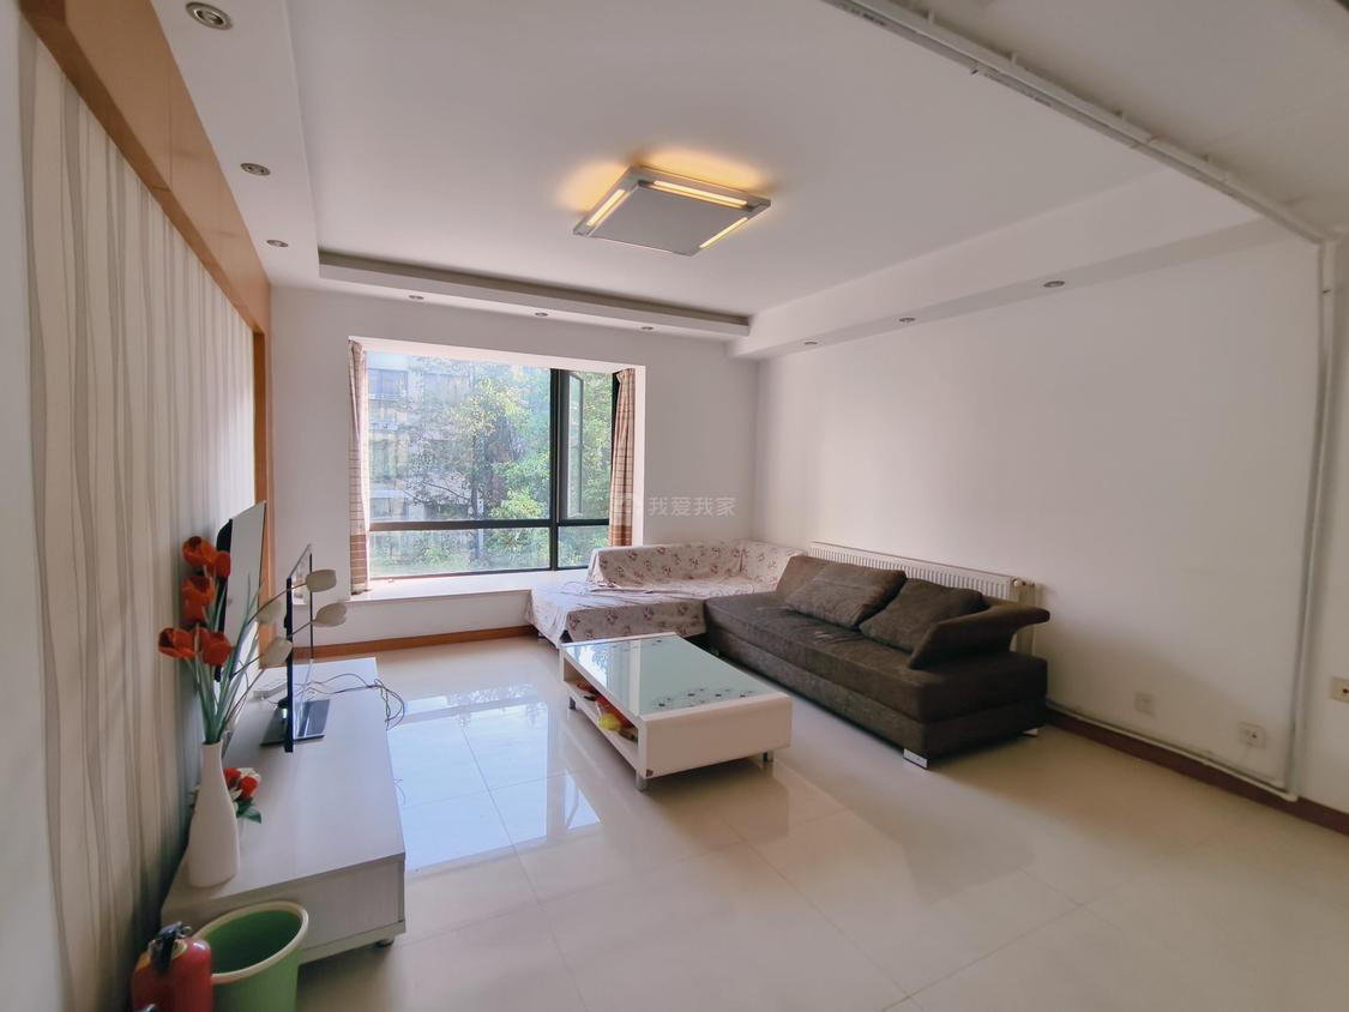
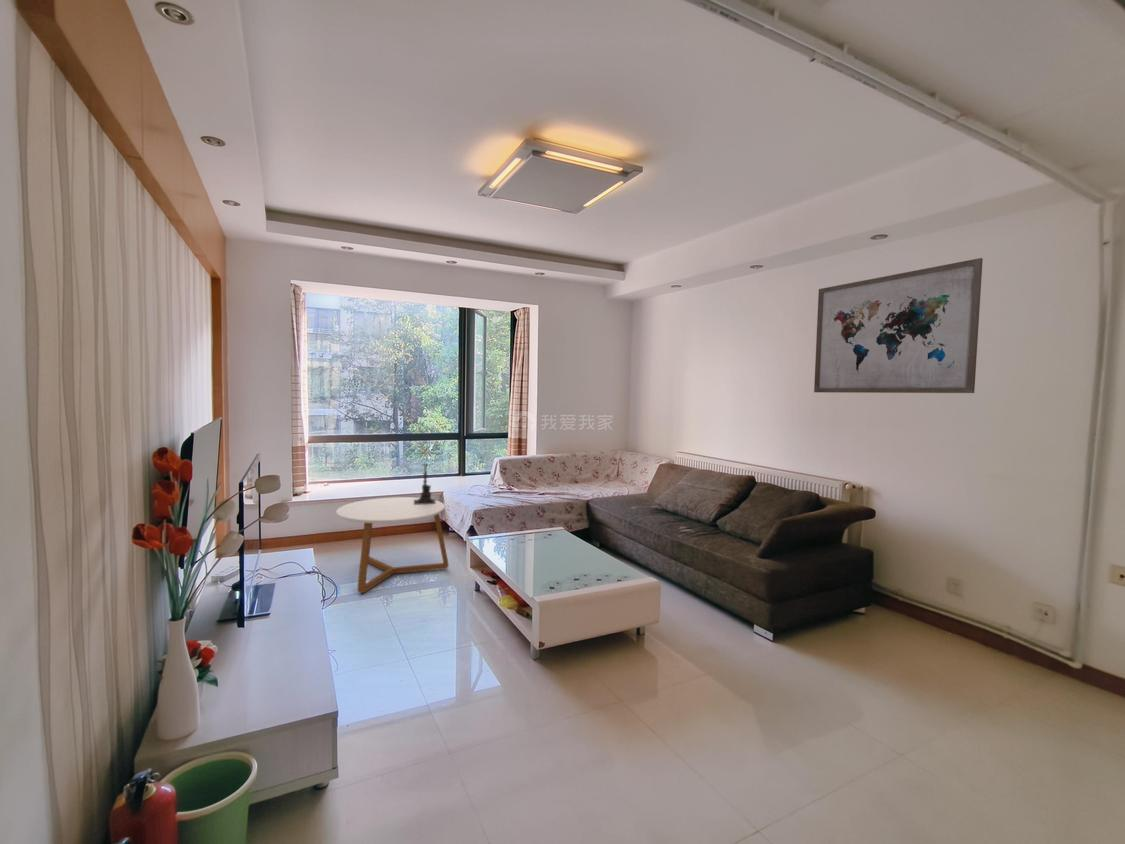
+ coffee table (394, 522)
+ wall art (886, 334)
+ candle holder (424, 479)
